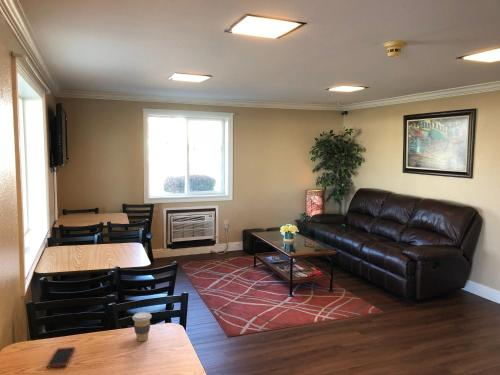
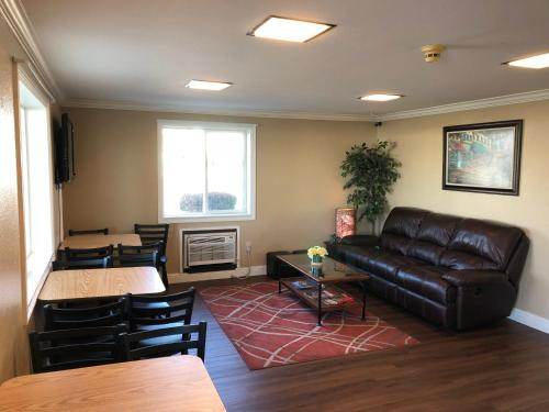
- coffee cup (142, 326)
- smartphone (61, 357)
